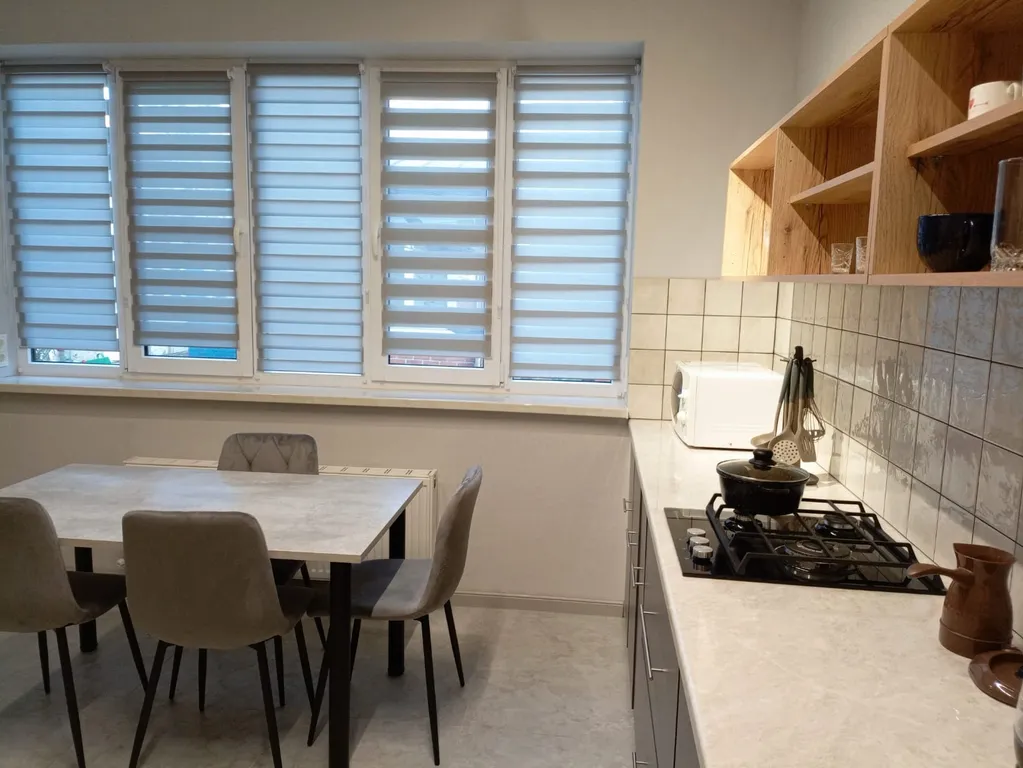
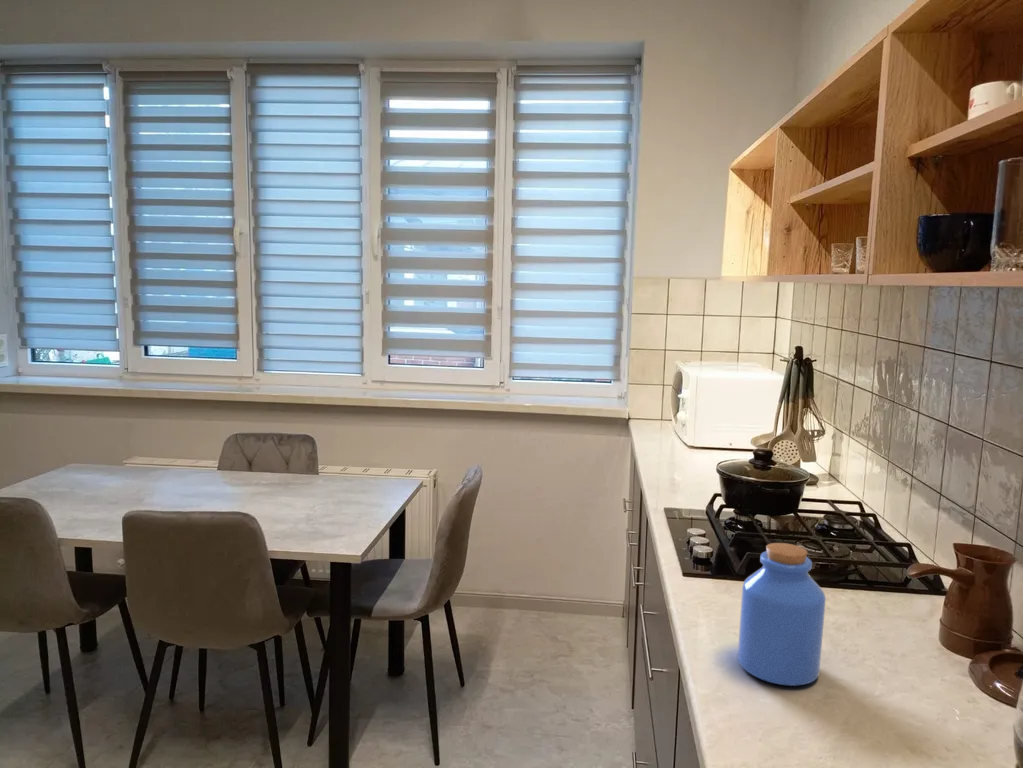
+ jar (782, 608)
